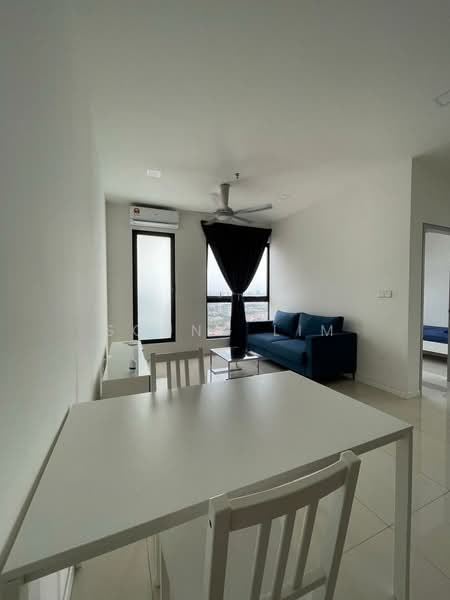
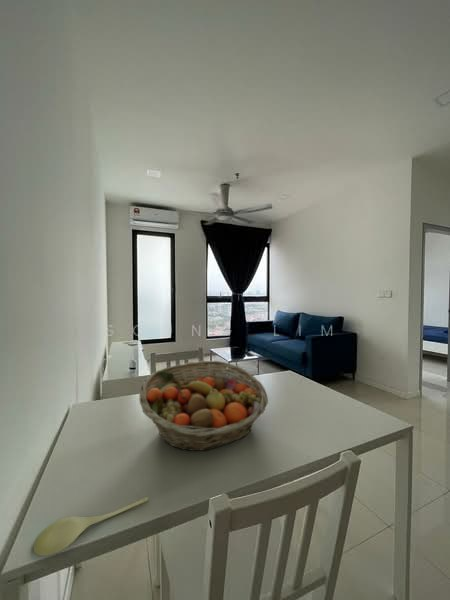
+ fruit basket (205, 399)
+ spoon (96, 519)
